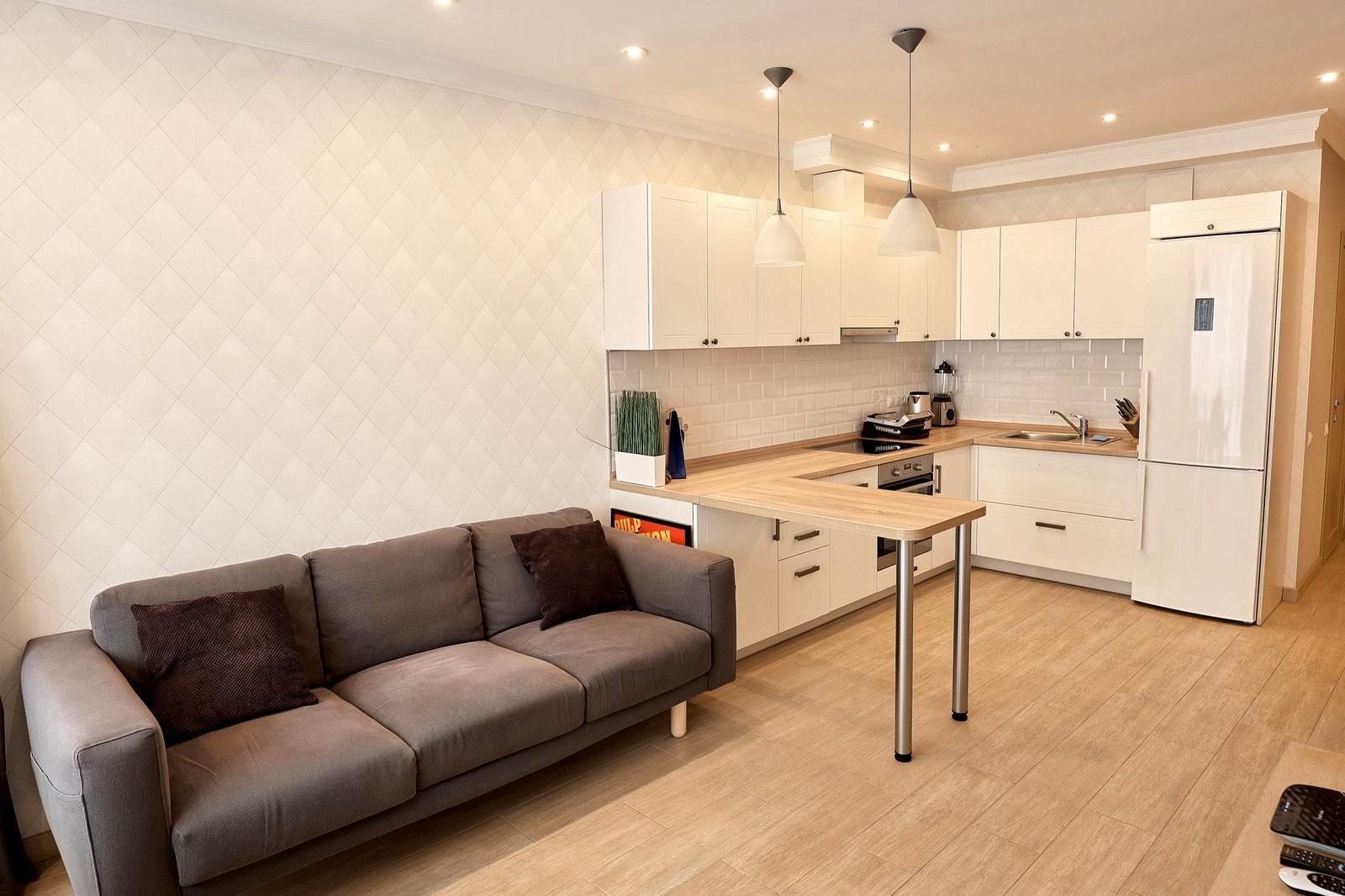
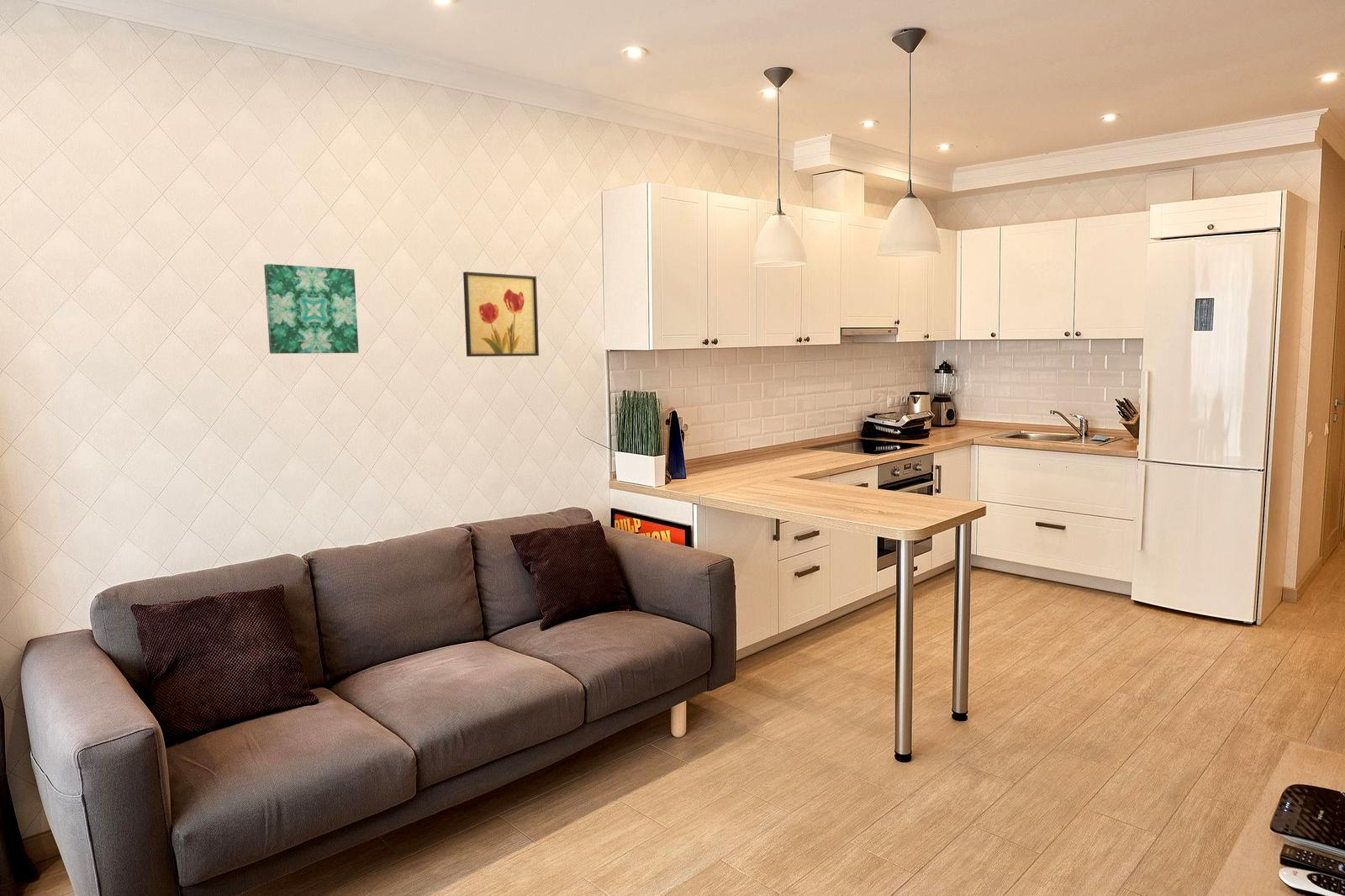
+ wall art (501, 315)
+ wall art (313, 310)
